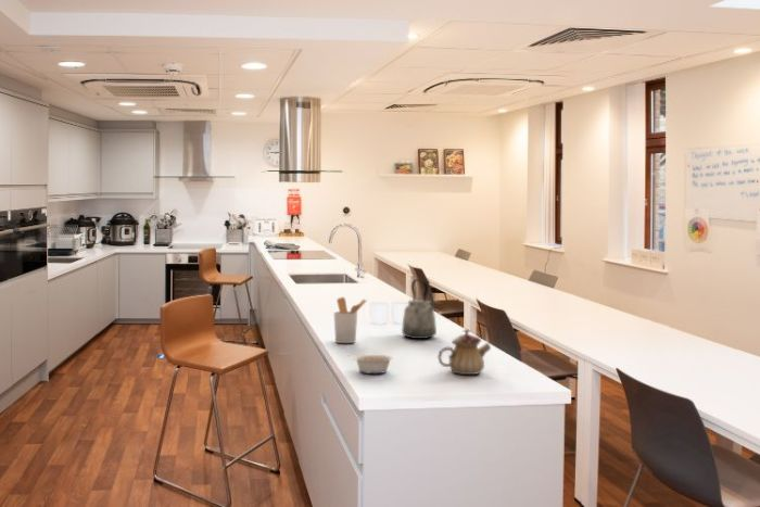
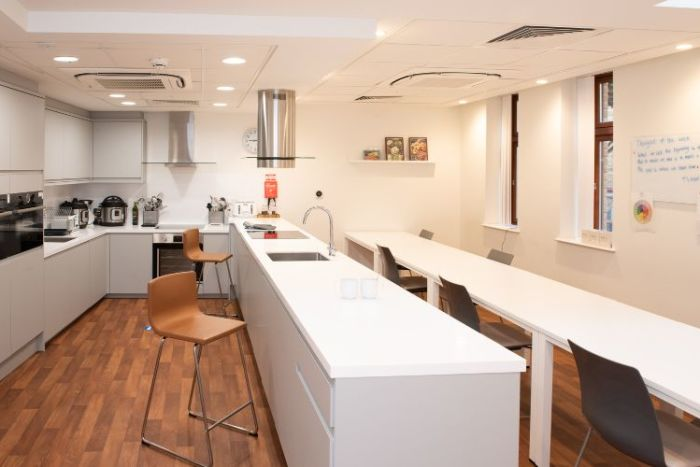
- teapot (464, 350)
- utensil holder (351, 319)
- kettle (421, 308)
- legume (371, 363)
